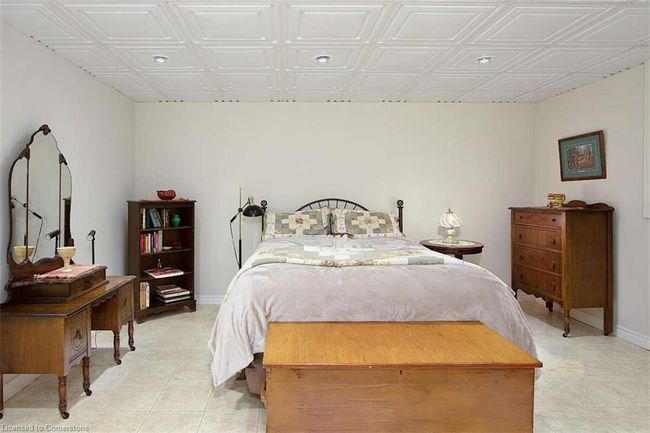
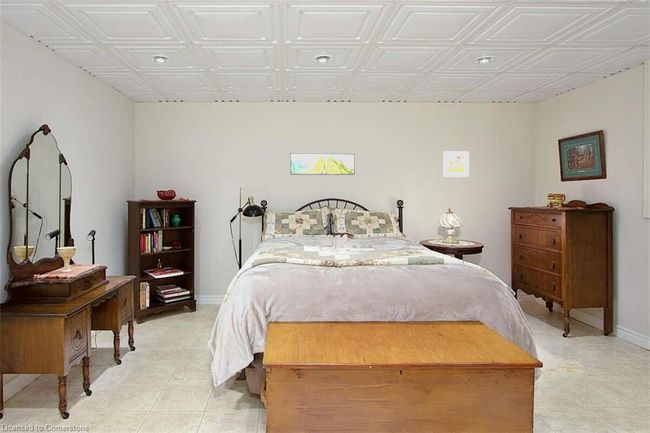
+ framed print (456, 164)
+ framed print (322, 164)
